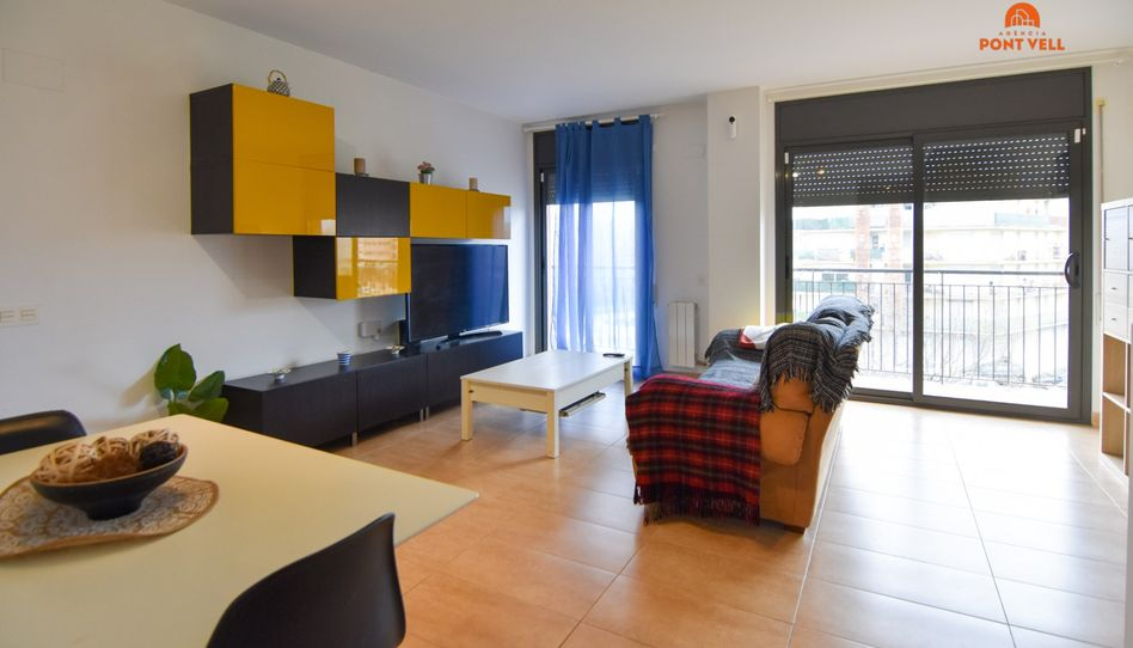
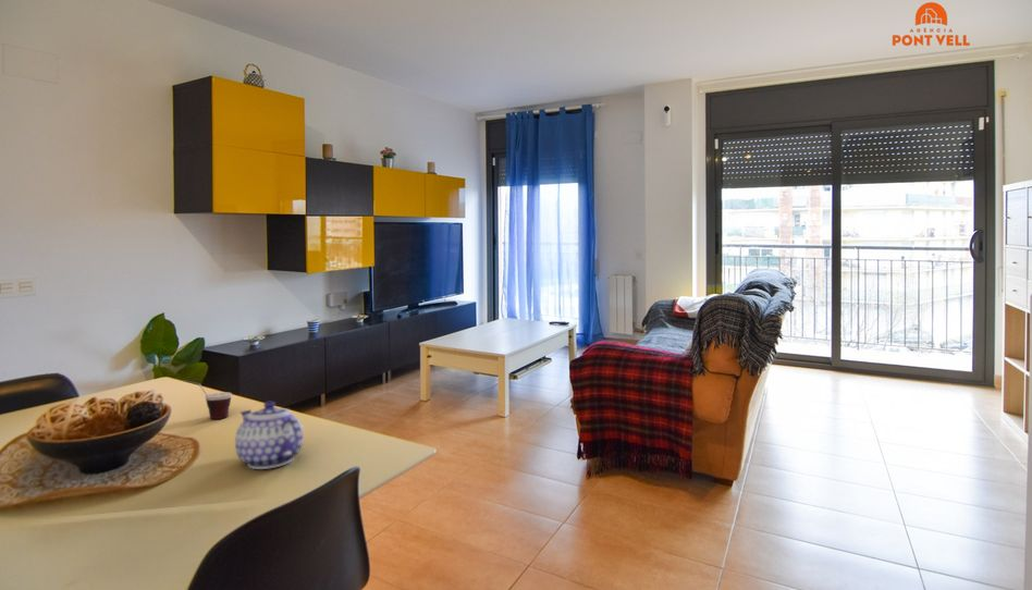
+ cup (207, 398)
+ teapot (269, 431)
